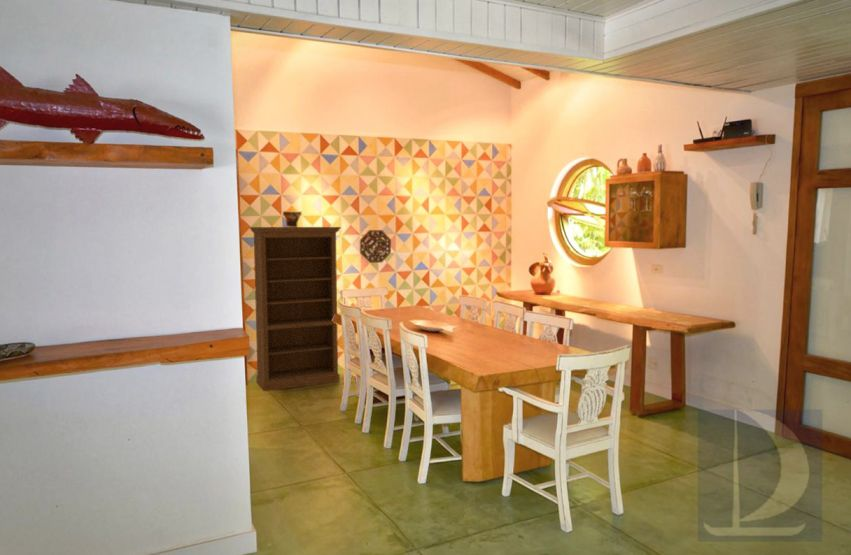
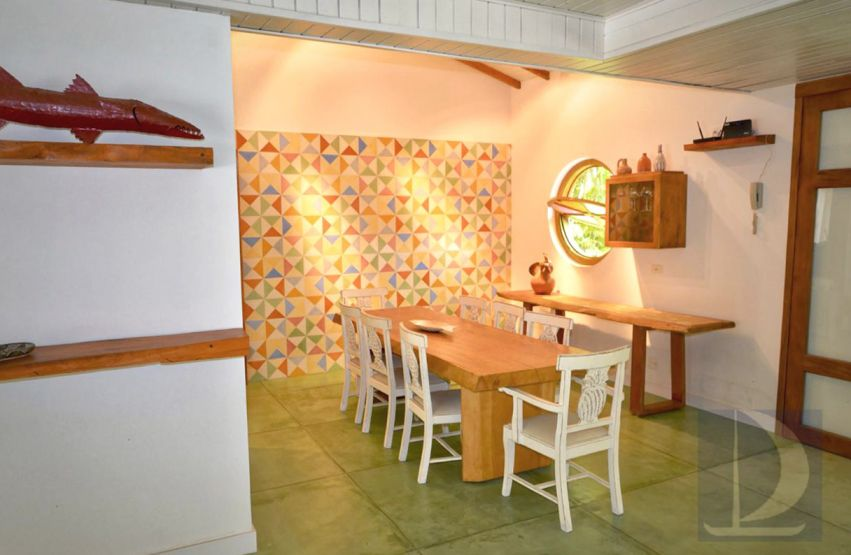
- decorative platter (375, 246)
- bookshelf (297, 305)
- ceramic vessel (291, 218)
